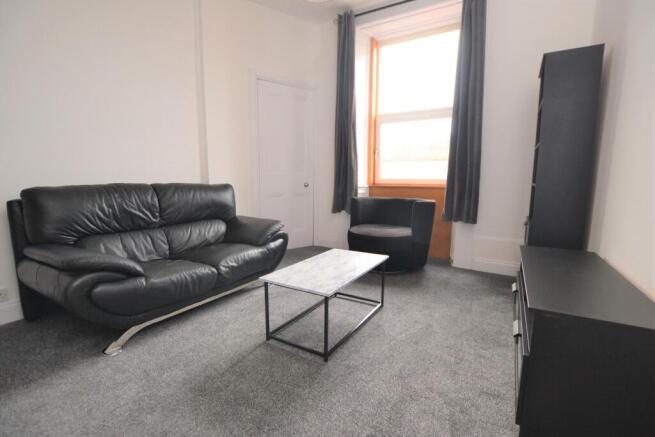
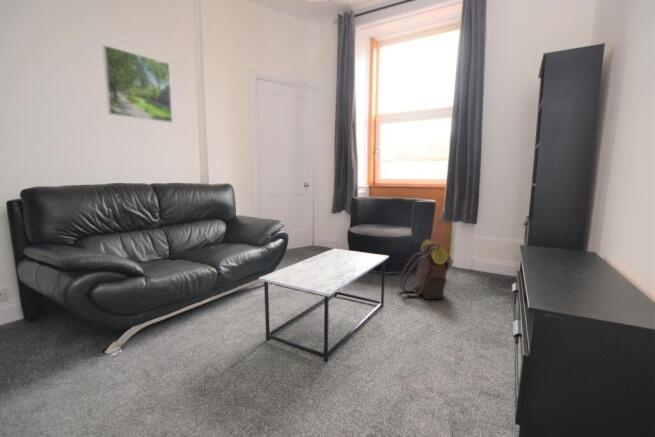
+ backpack (424, 268)
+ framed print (140, 87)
